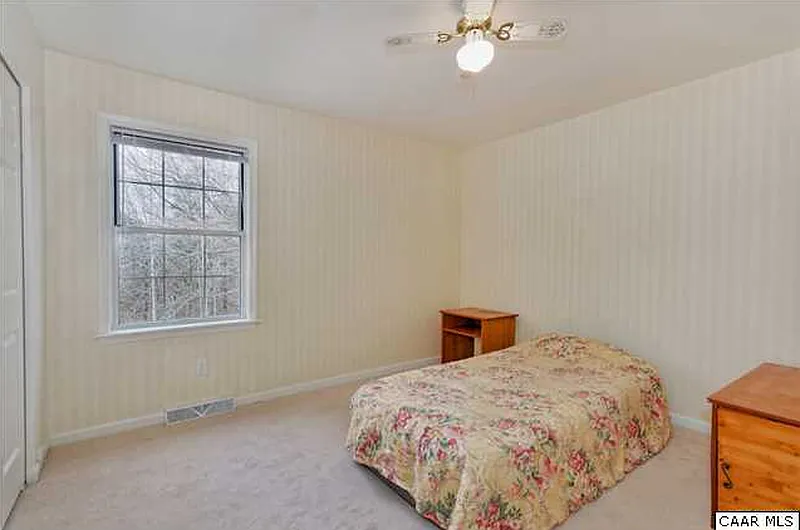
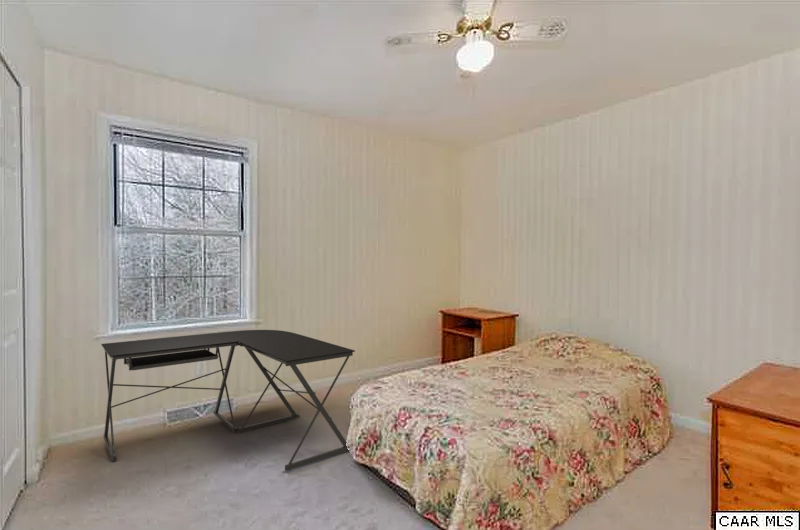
+ desk (222, 394)
